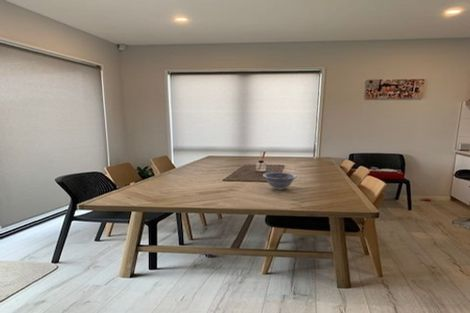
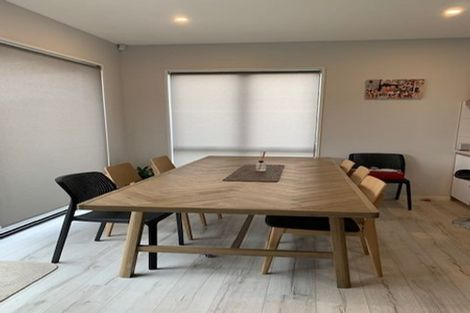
- decorative bowl (279, 181)
